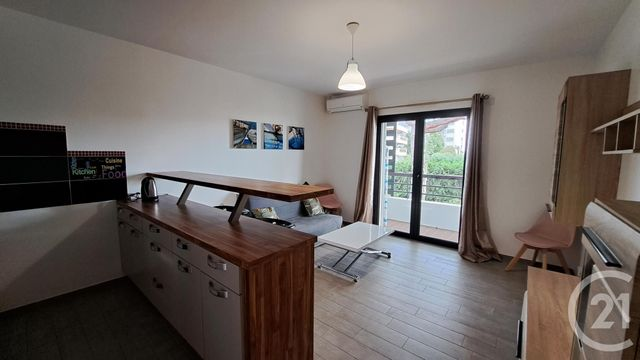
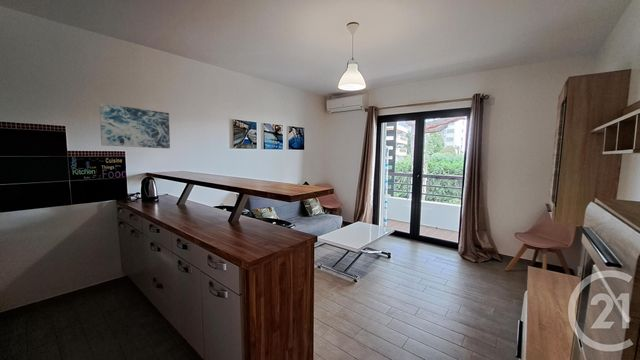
+ wall art (137, 128)
